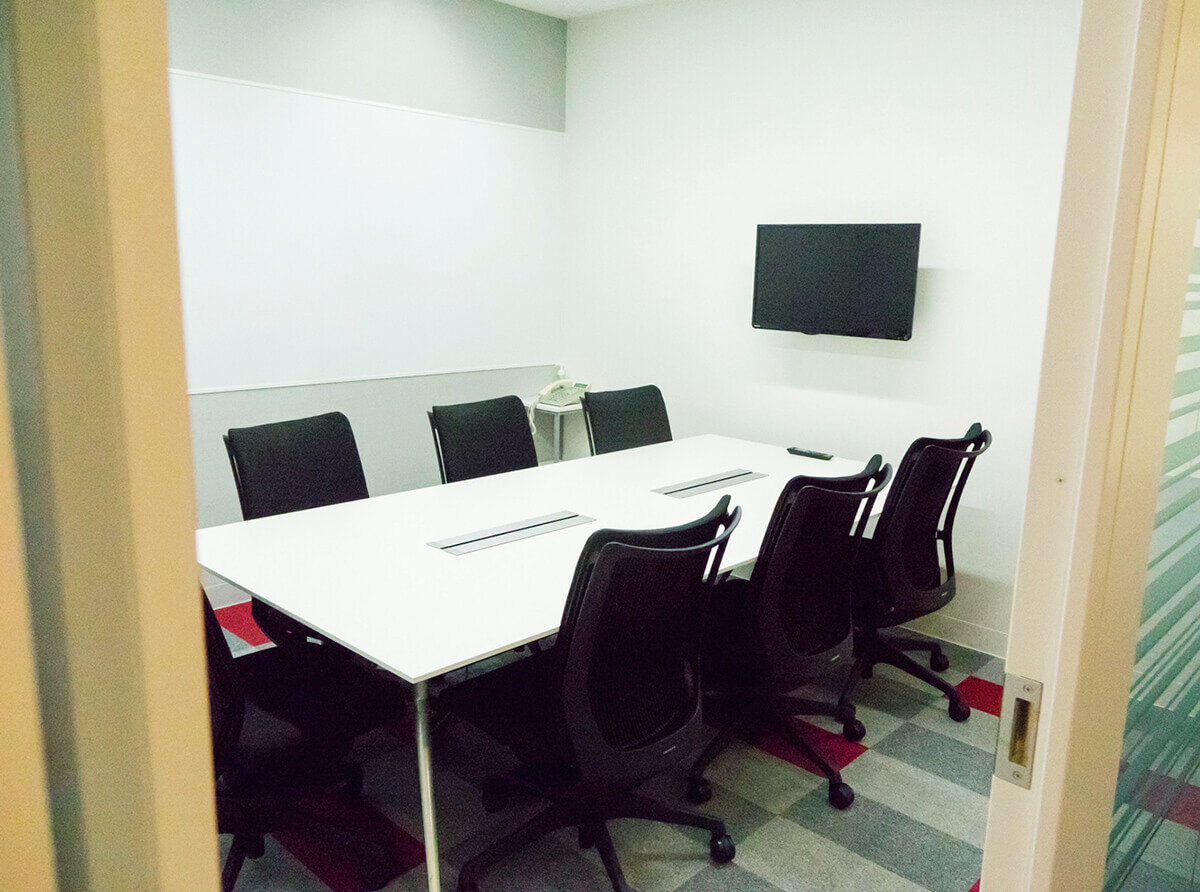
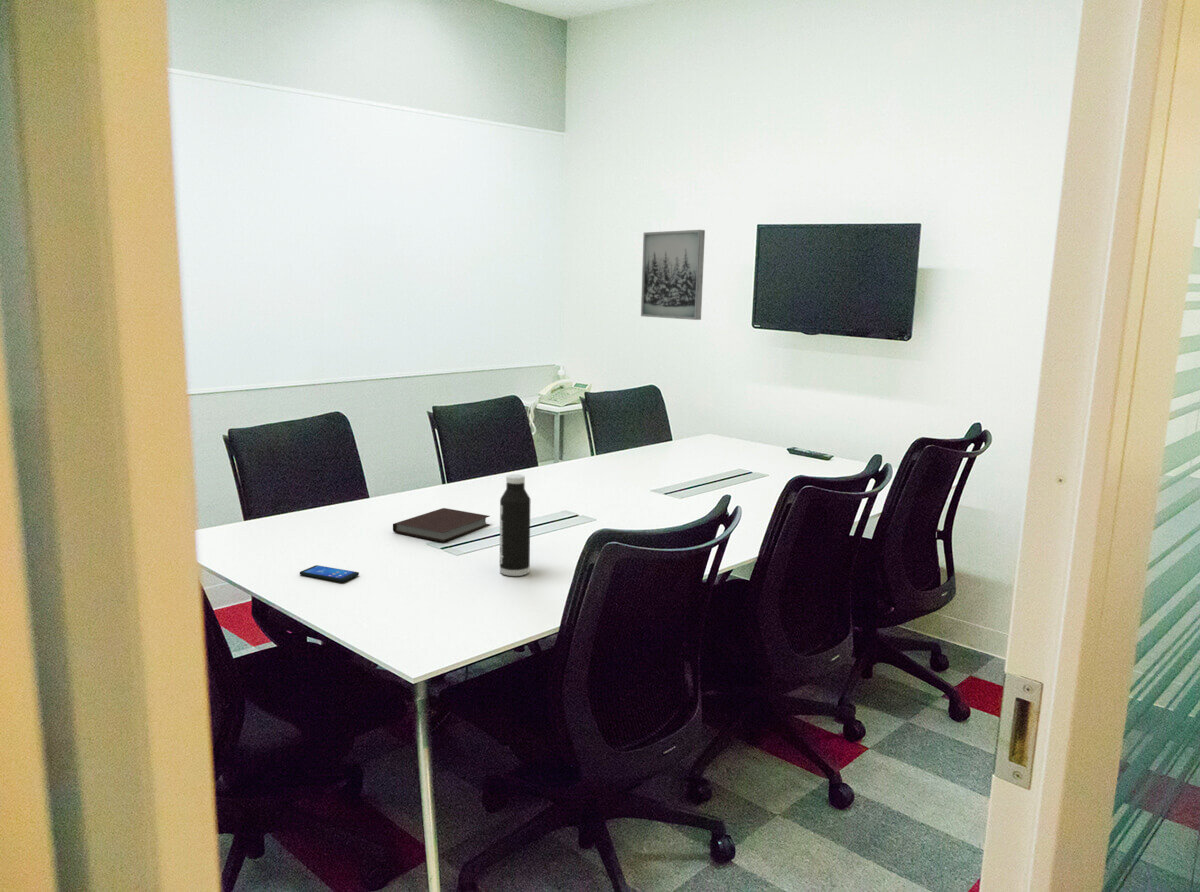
+ notebook (442, 523)
+ water bottle (514, 524)
+ wall art (671, 275)
+ smartphone (329, 573)
